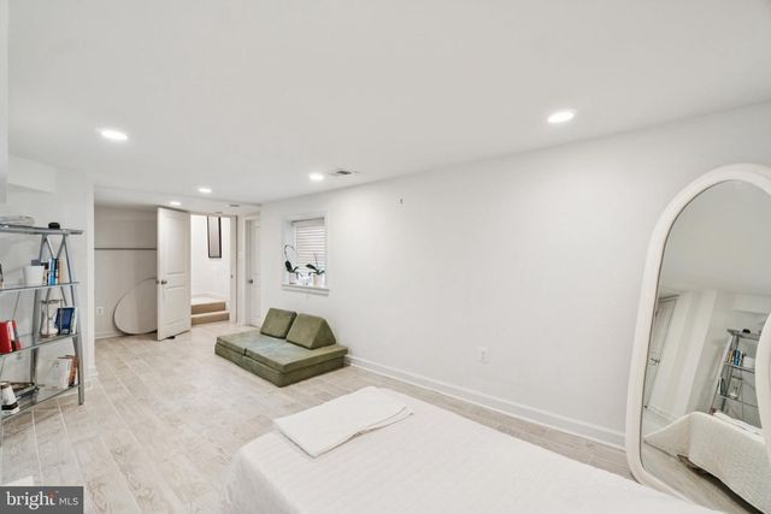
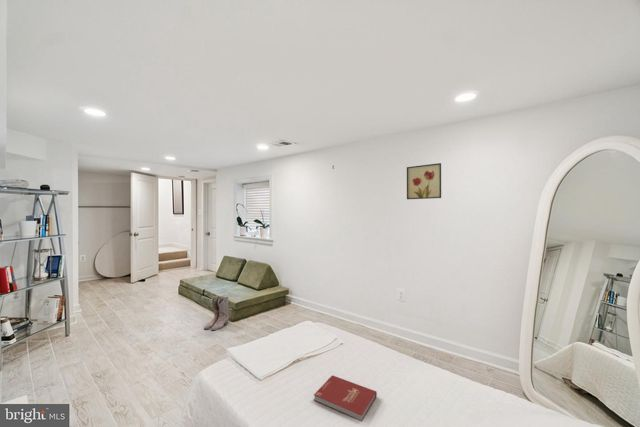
+ book (345, 395)
+ wall art (423, 182)
+ boots (216, 311)
